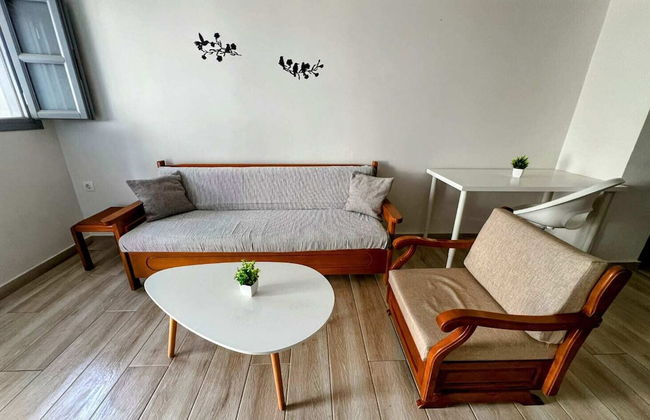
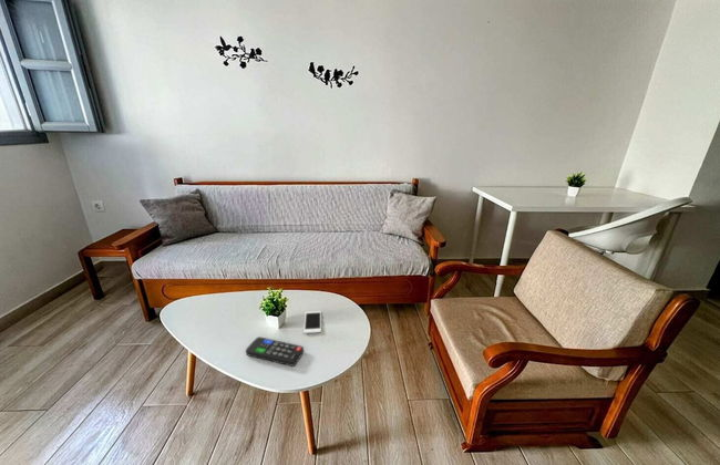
+ cell phone (312, 321)
+ remote control (275, 350)
